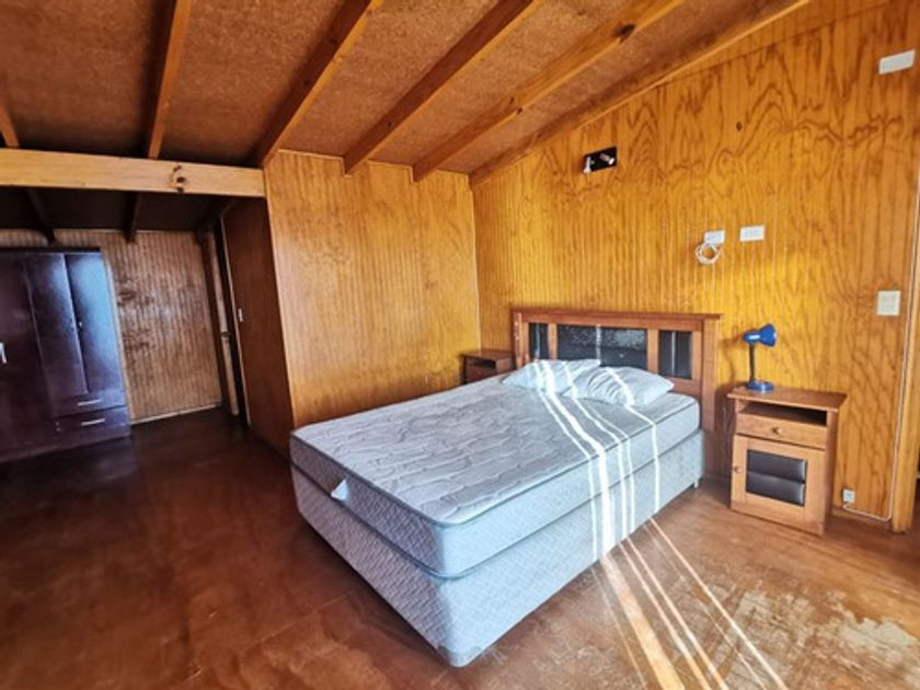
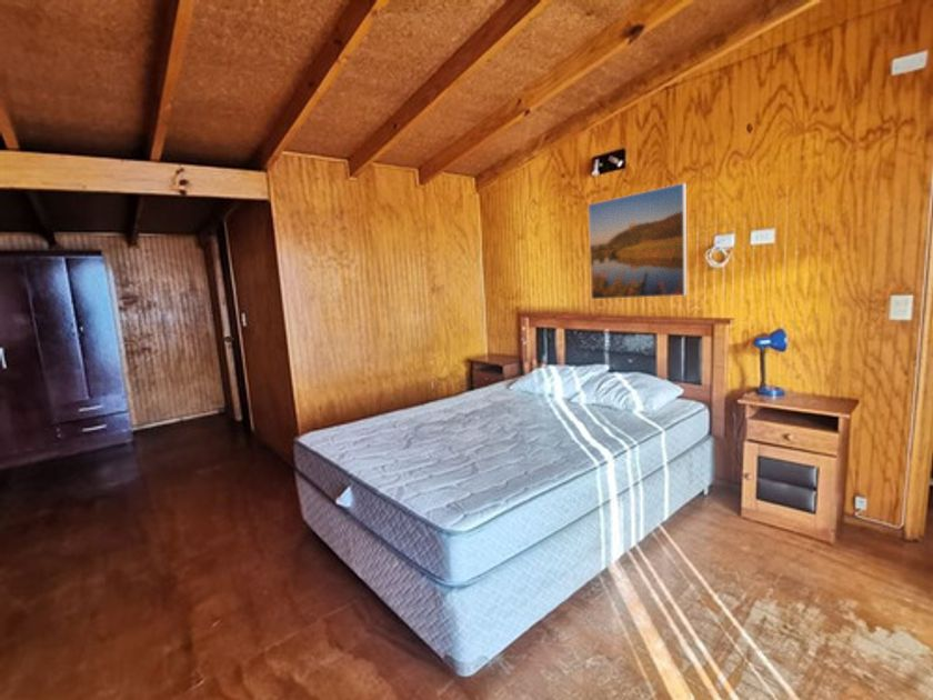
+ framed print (633, 247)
